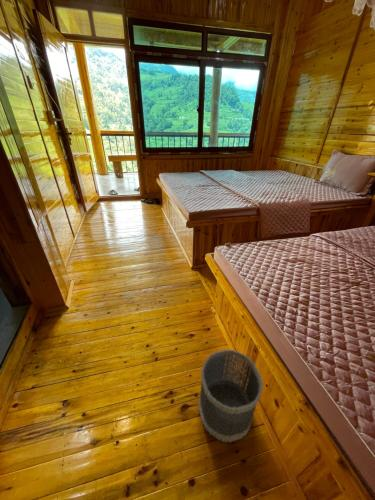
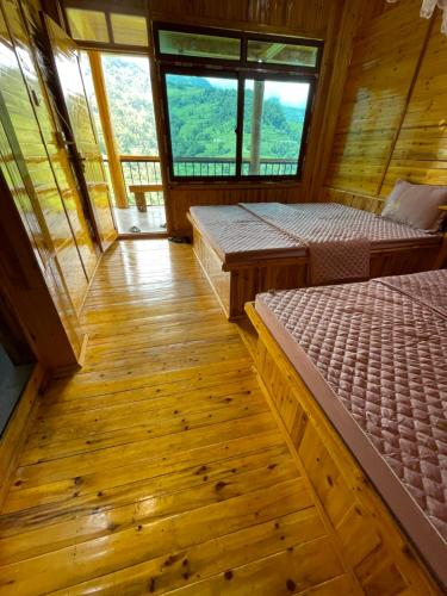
- wastebasket (227, 394)
